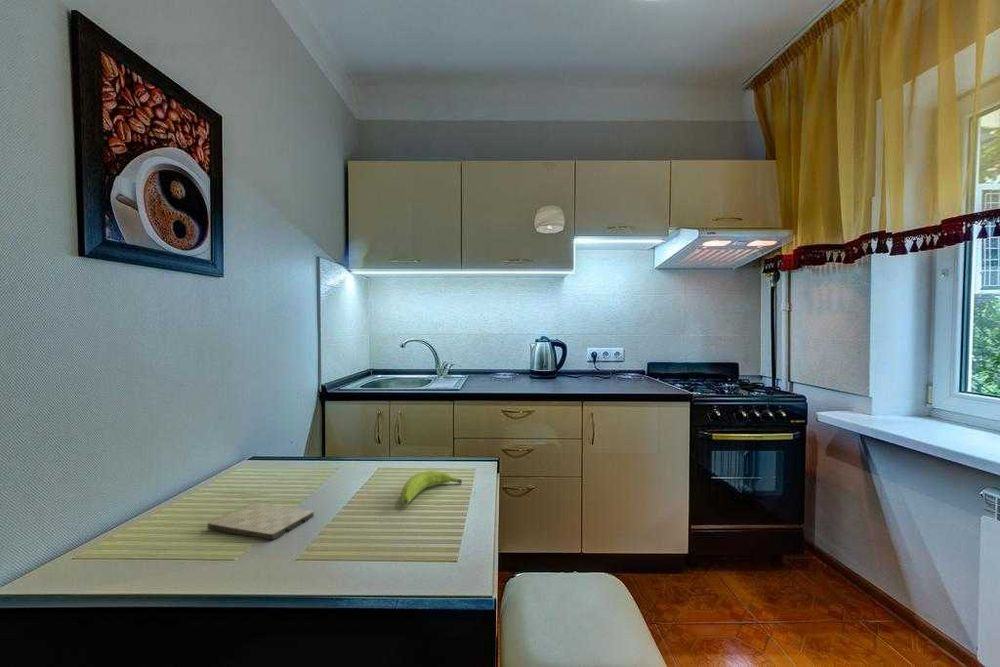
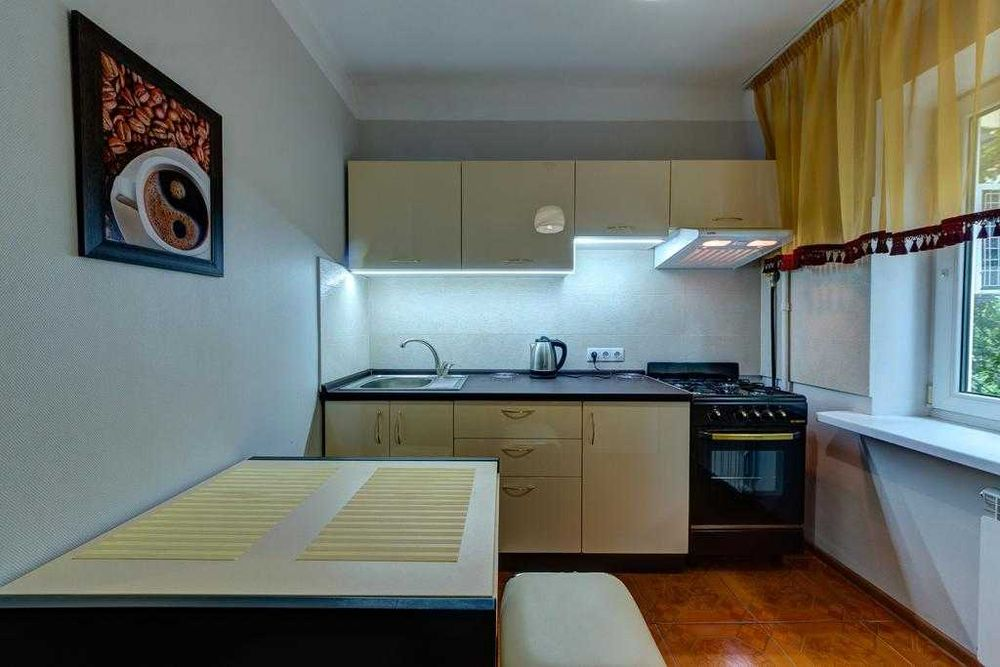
- fruit (429, 485)
- cutting board (262, 519)
